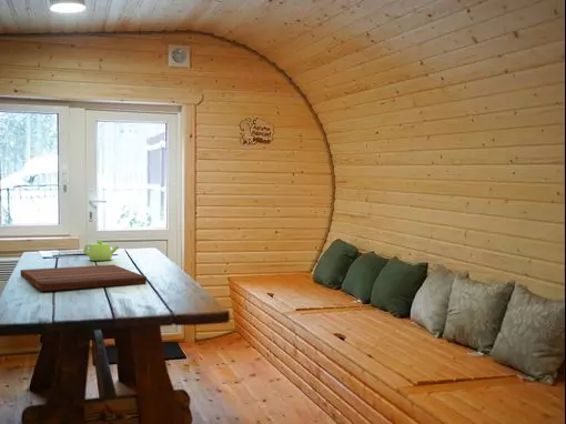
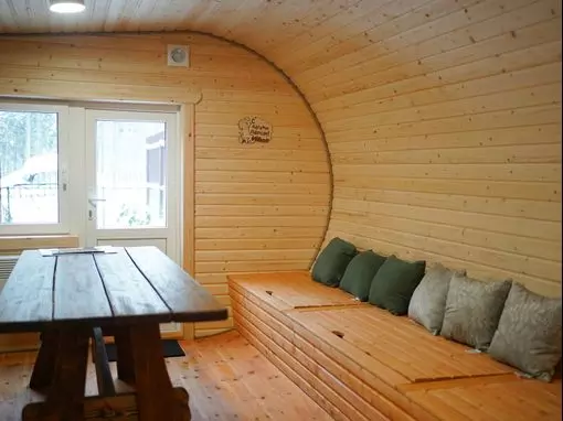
- teapot (101, 250)
- cutting board (81, 276)
